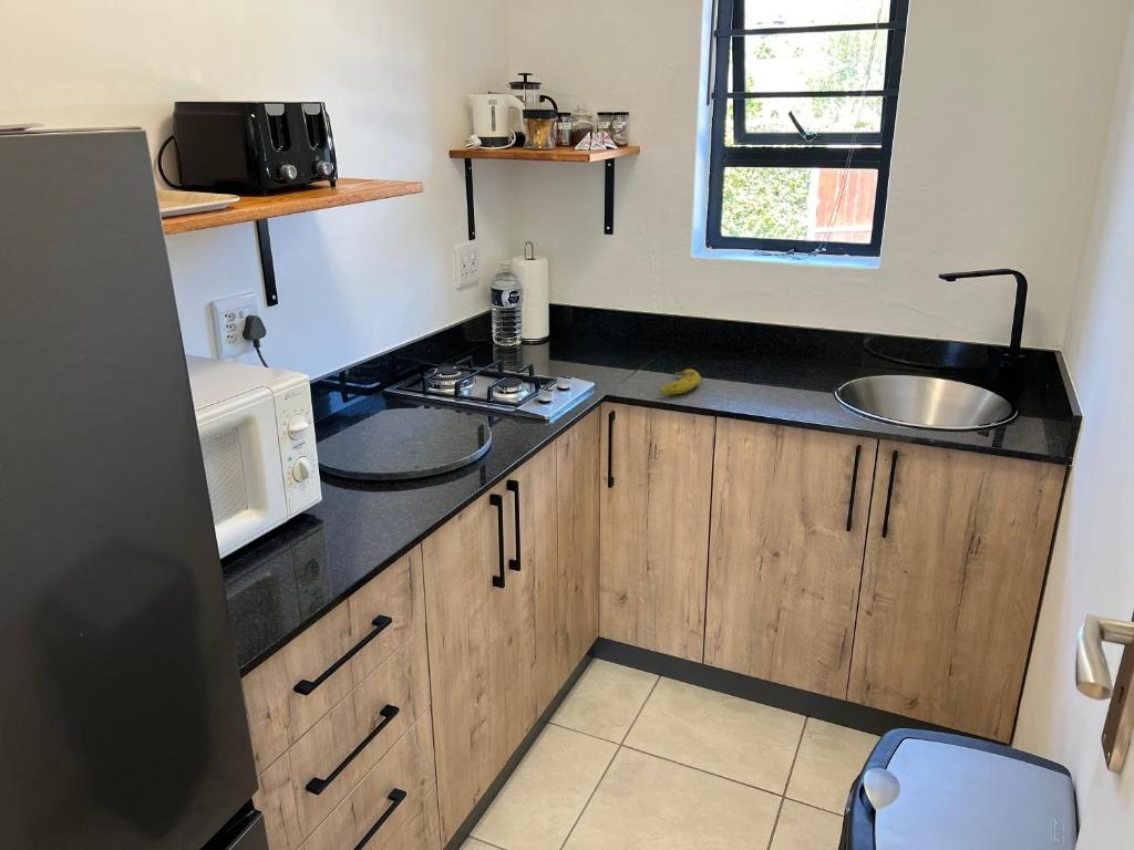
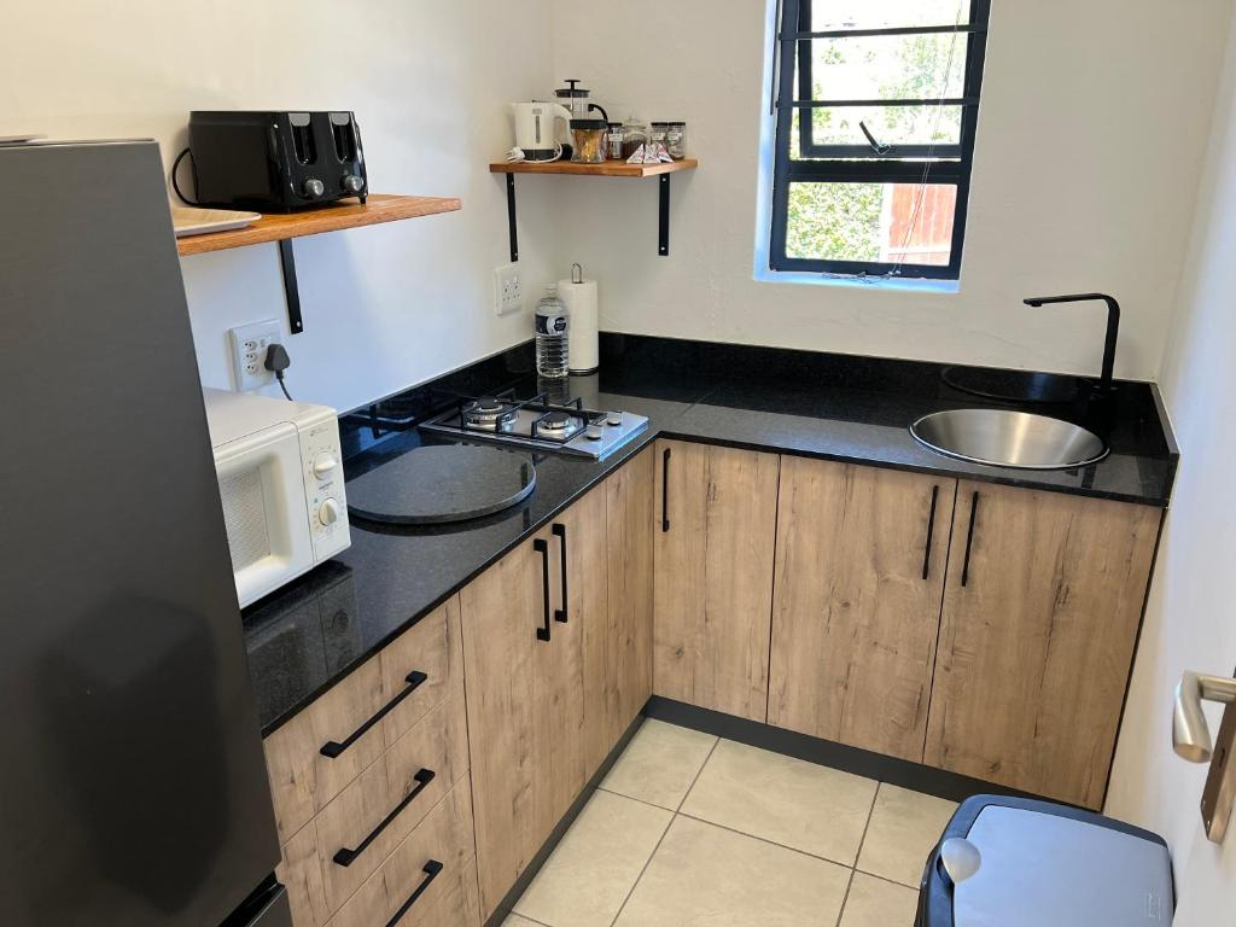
- fruit (678, 381)
